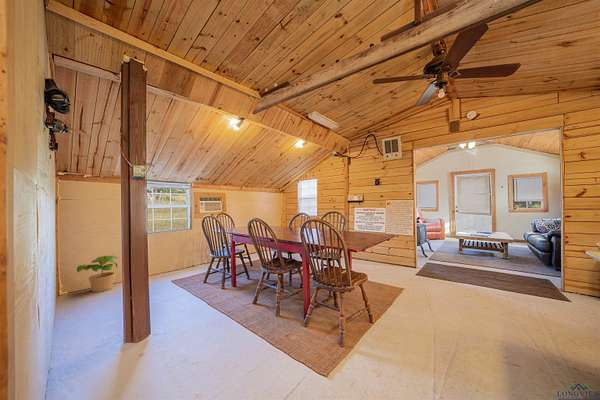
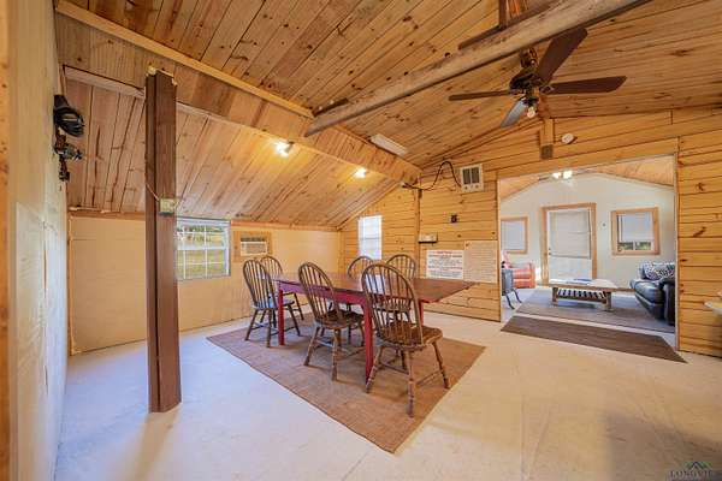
- potted plant (99, 273)
